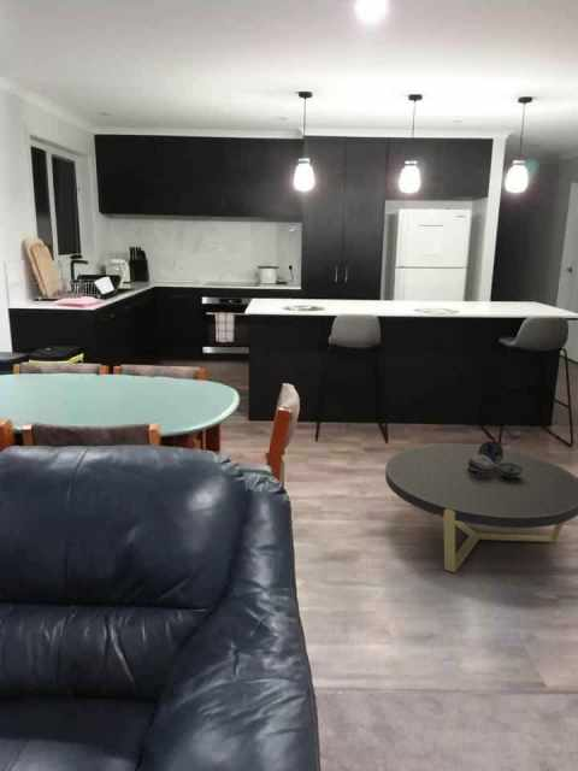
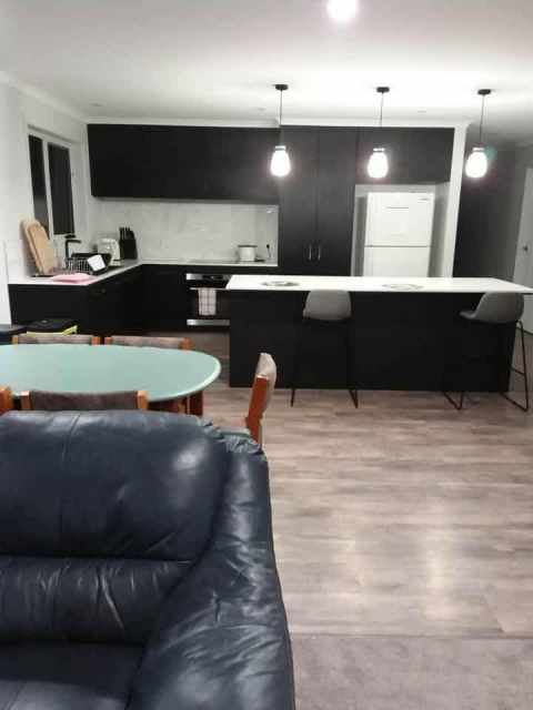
- coffee table (479, 506)
- decorative bowl (491, 459)
